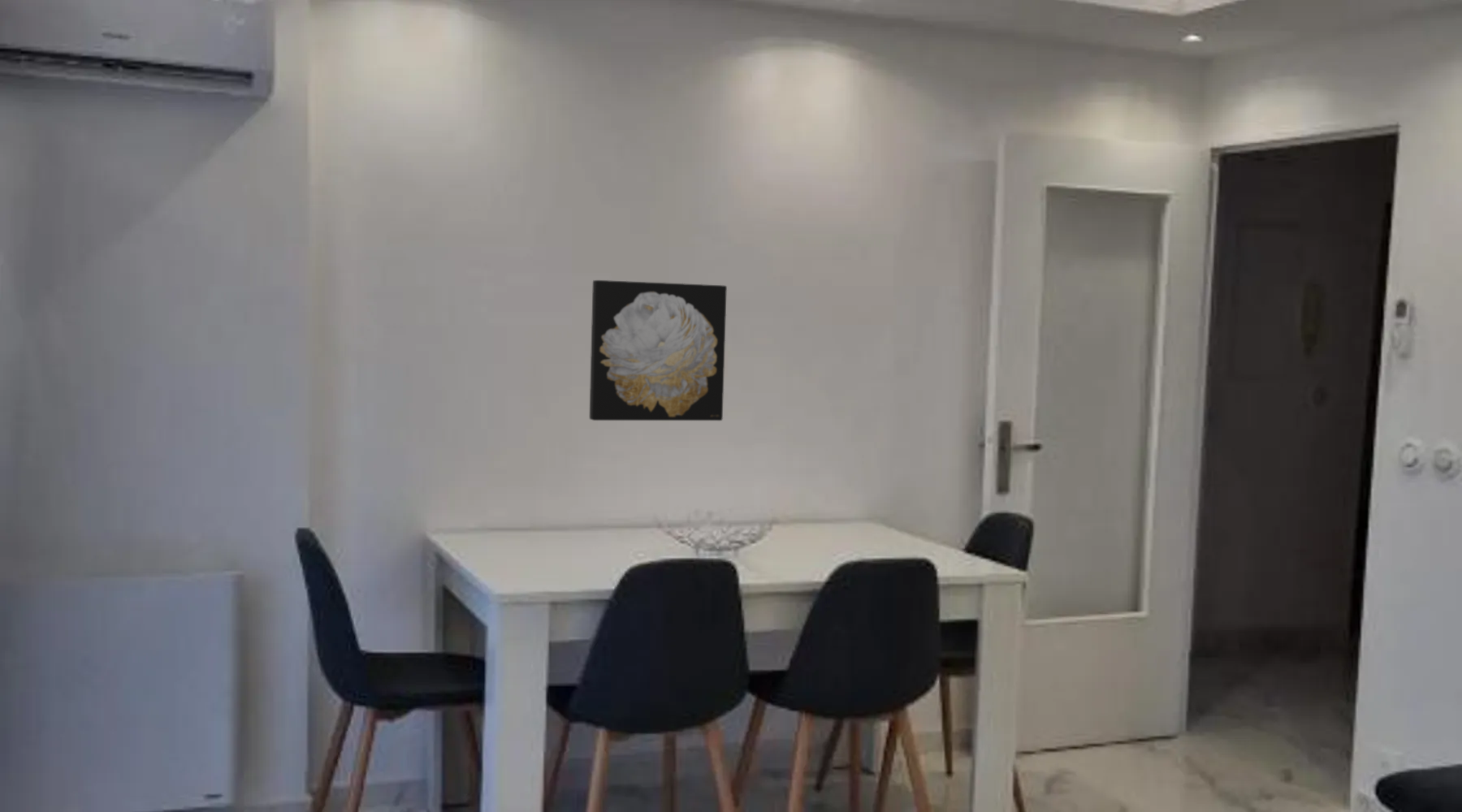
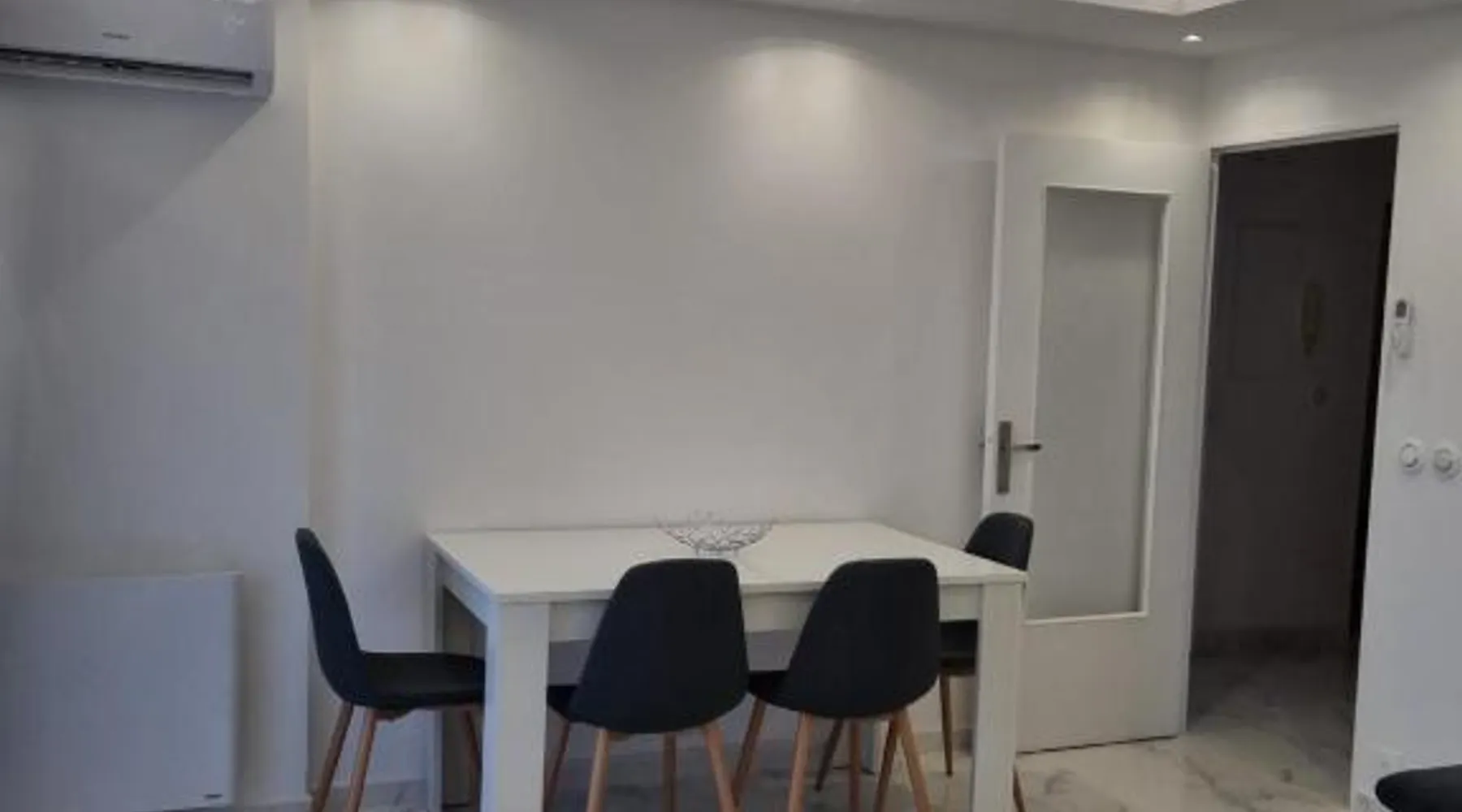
- wall art (658, 352)
